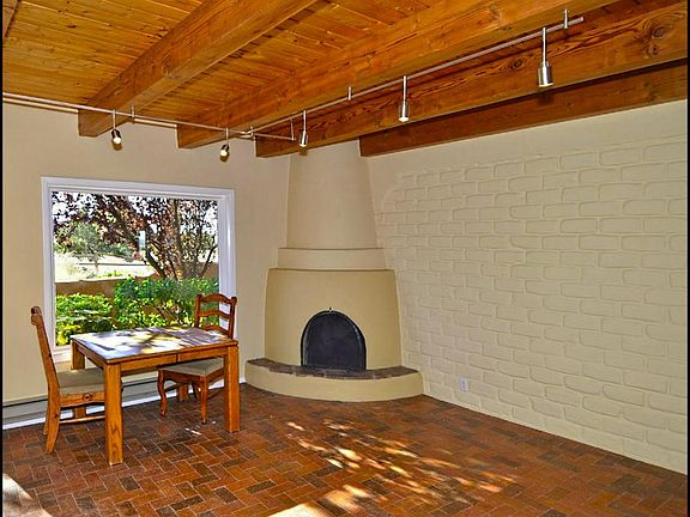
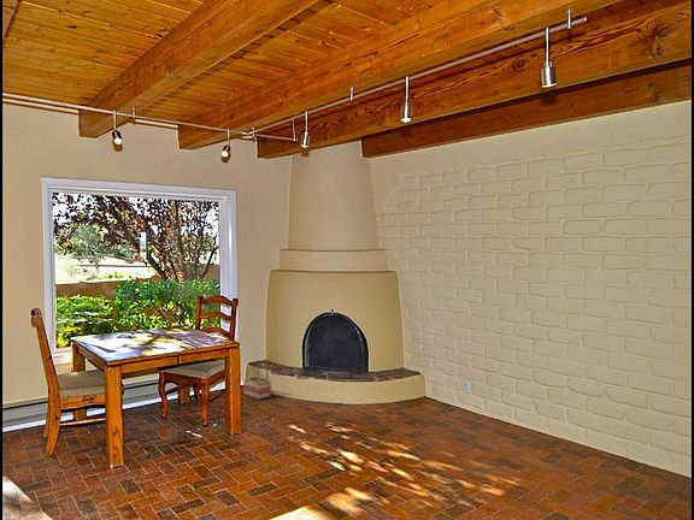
+ basket (257, 380)
